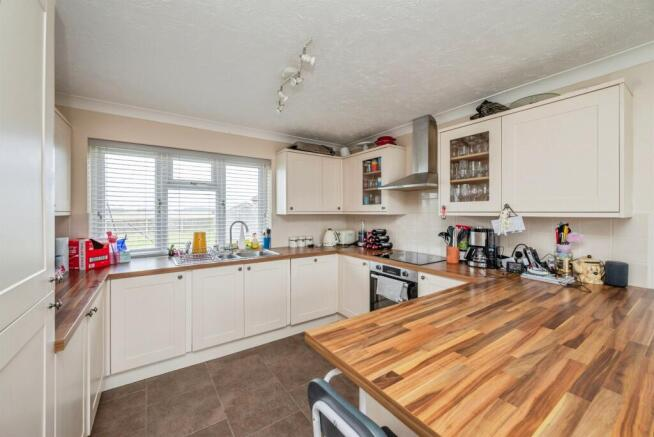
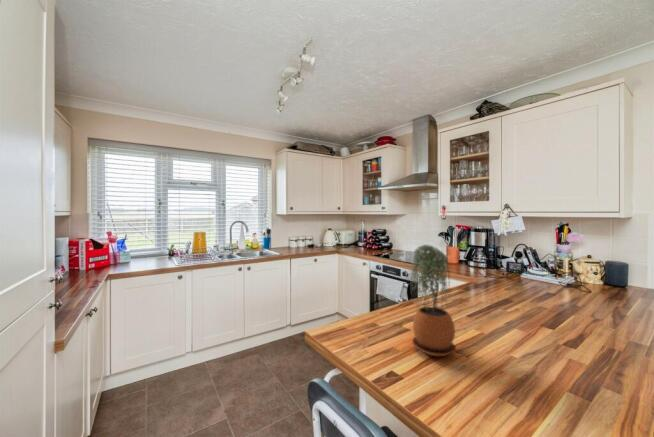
+ potted plant (429, 296)
